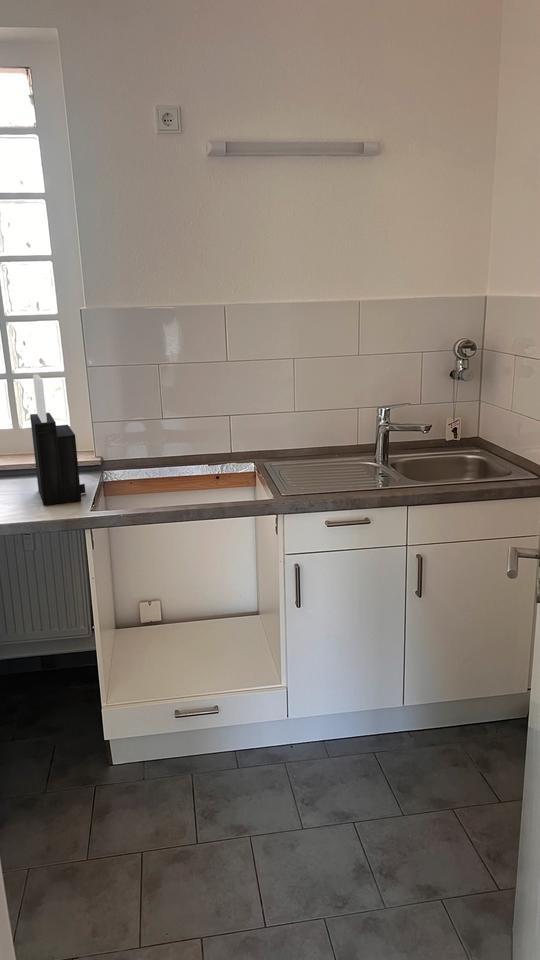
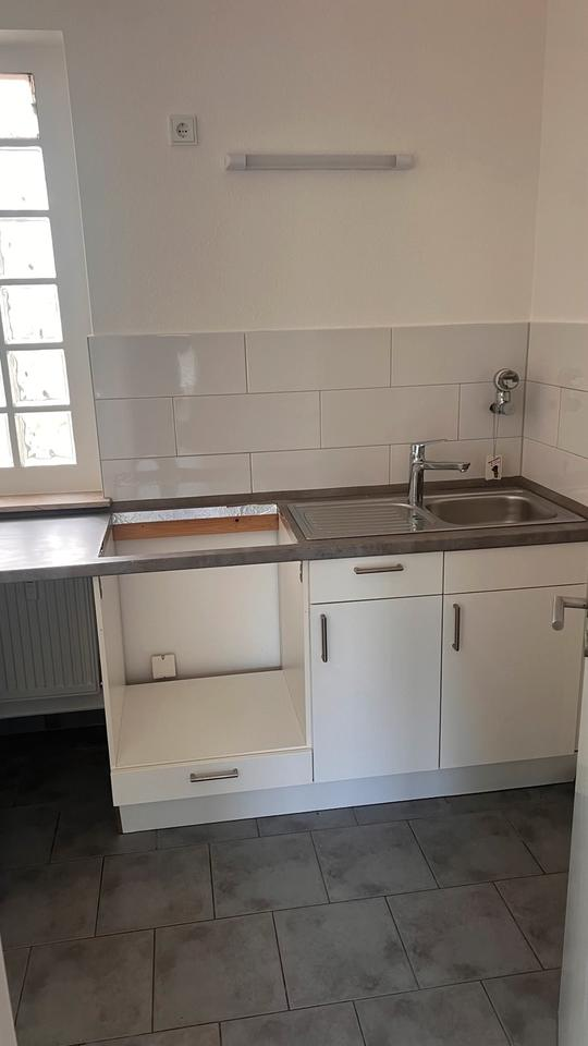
- knife block (57, 436)
